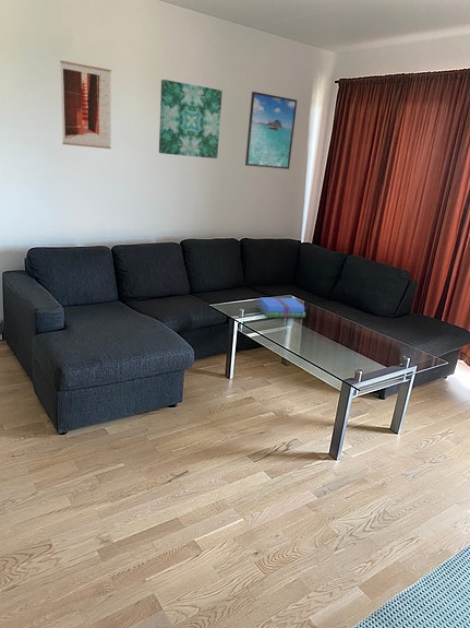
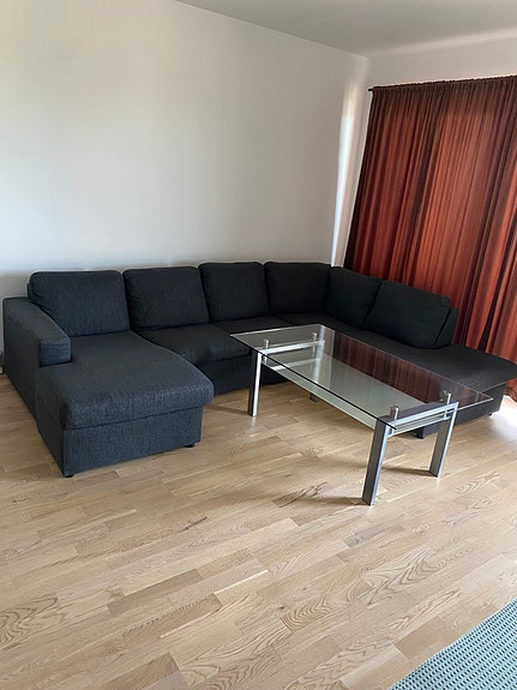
- books (281, 307)
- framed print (270, 132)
- wall art (190, 121)
- wall art (86, 107)
